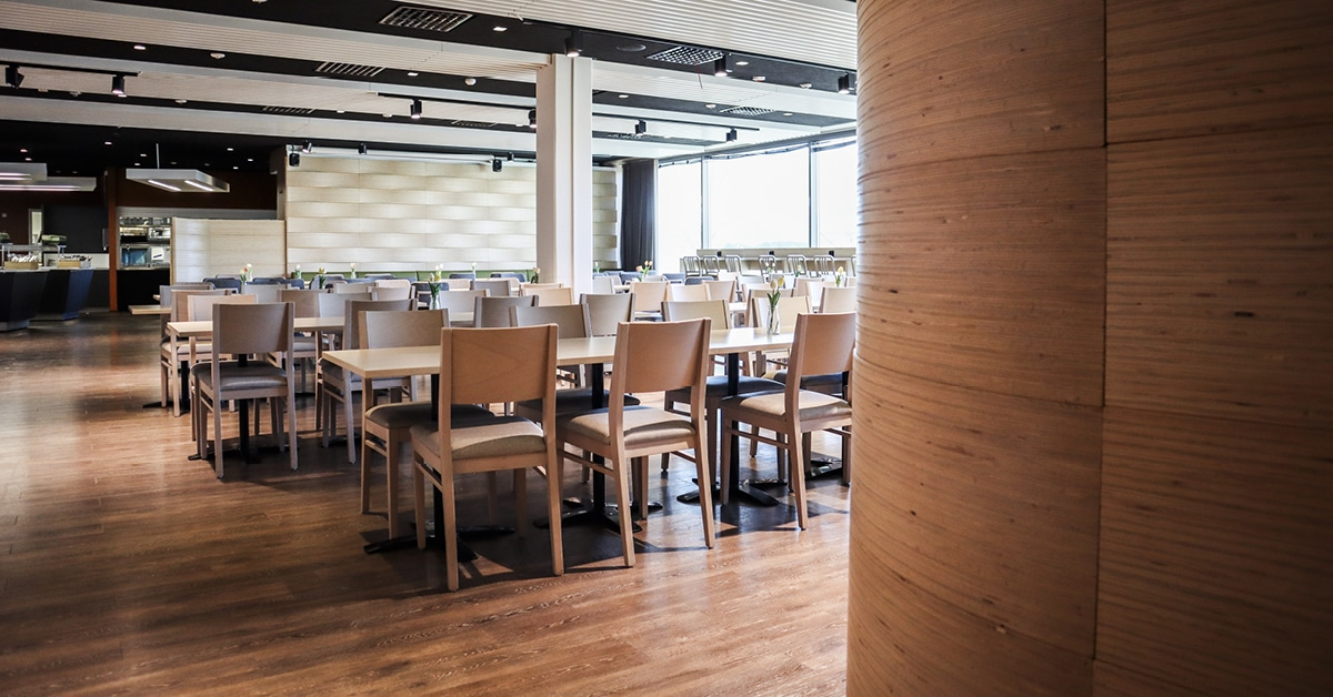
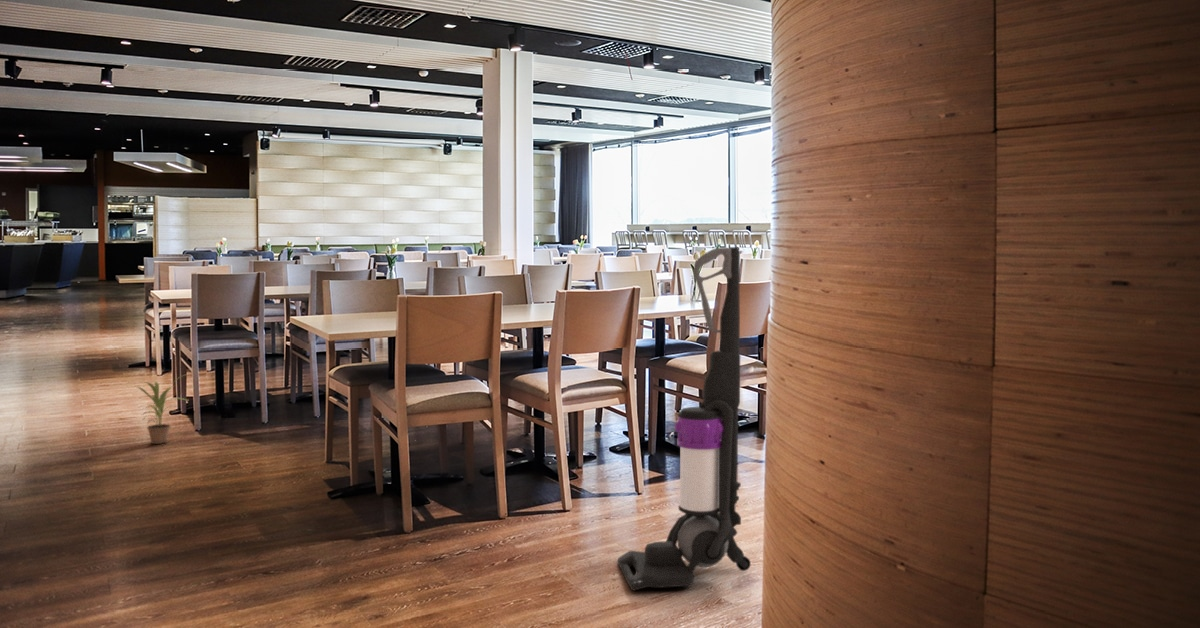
+ vacuum cleaner (688, 412)
+ potted plant (157, 410)
